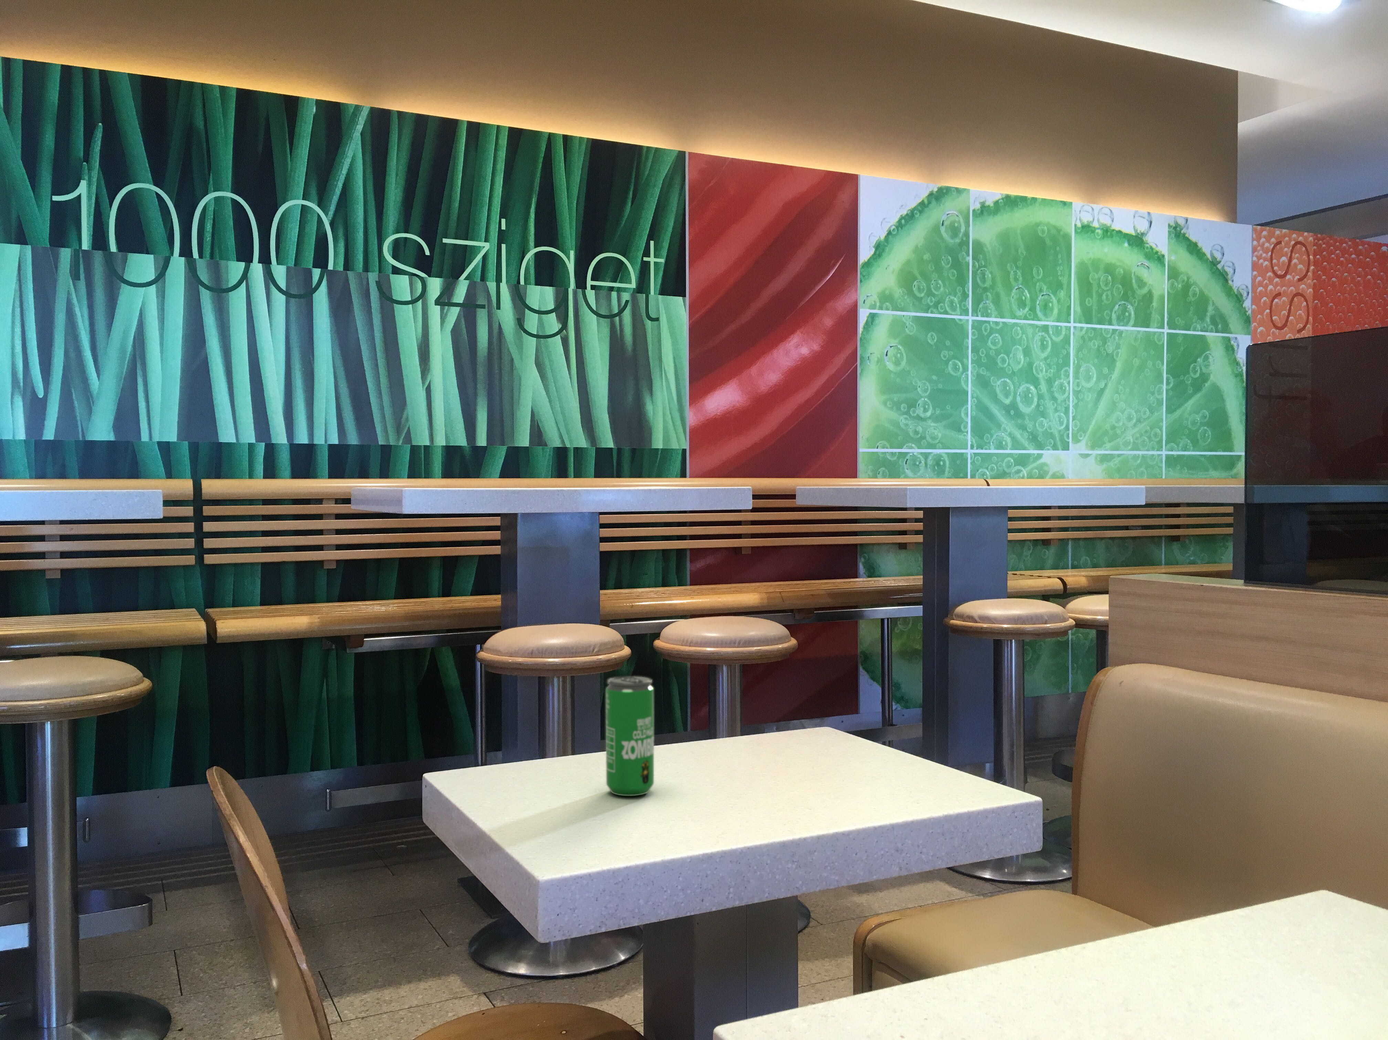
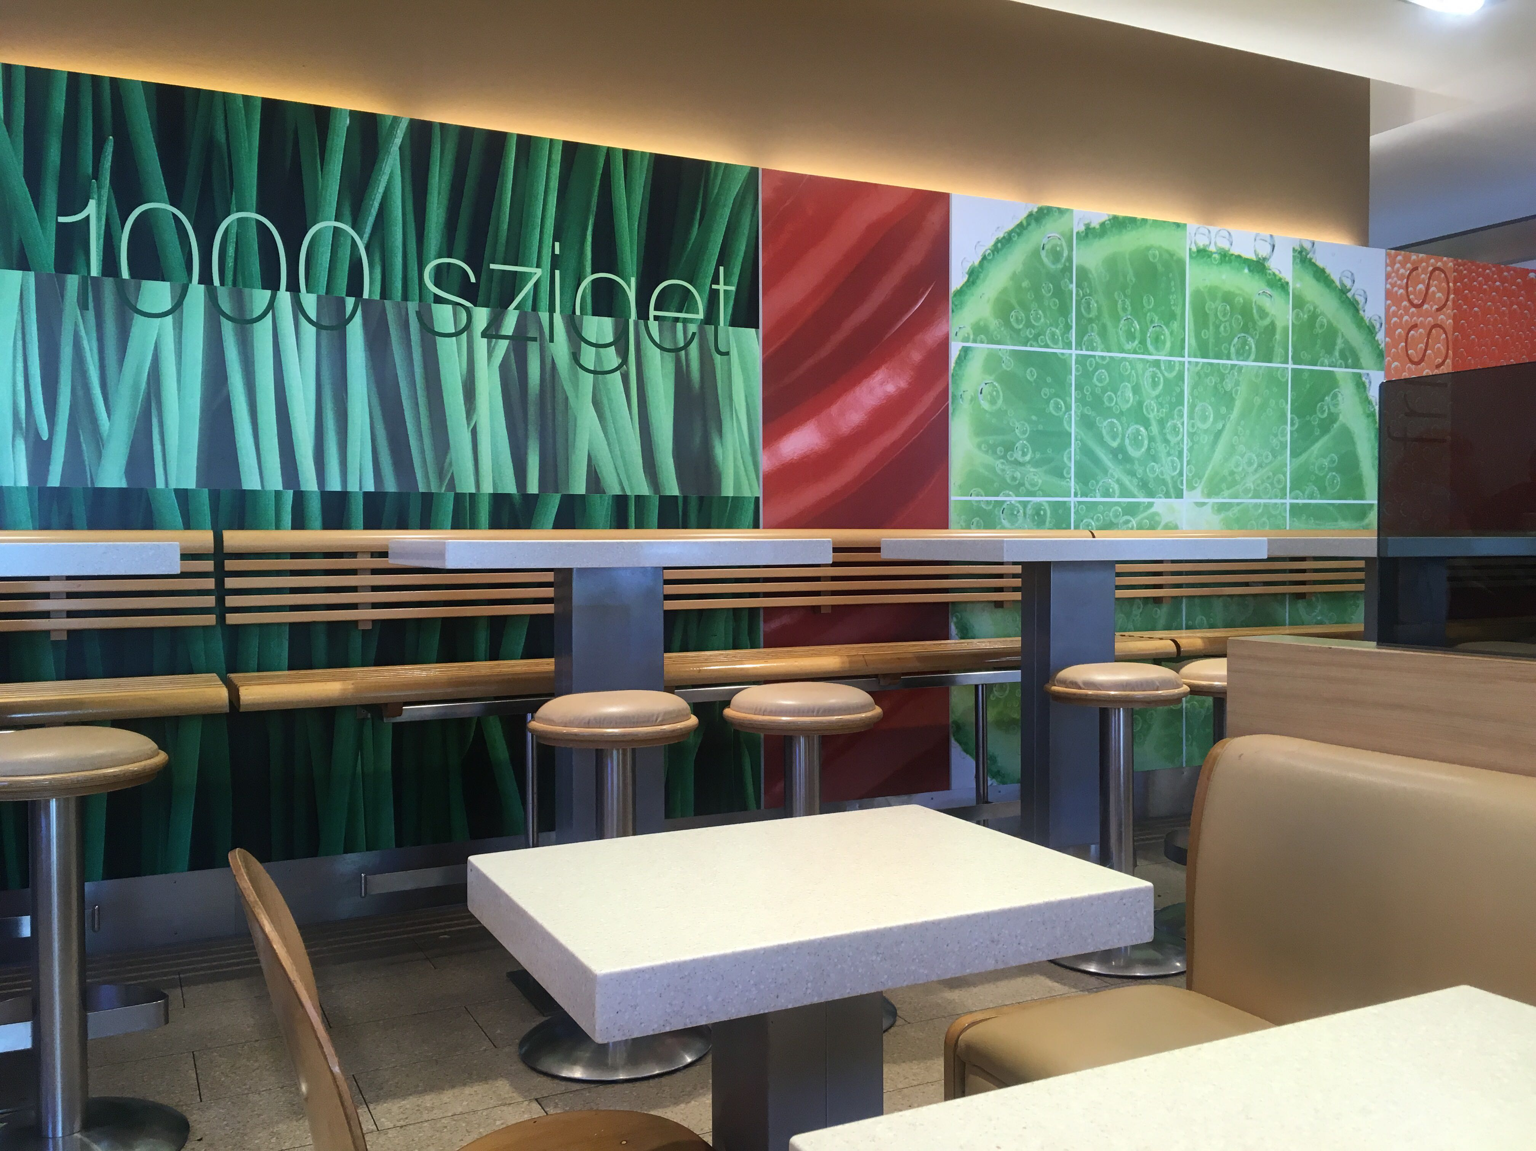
- beverage can (630, 735)
